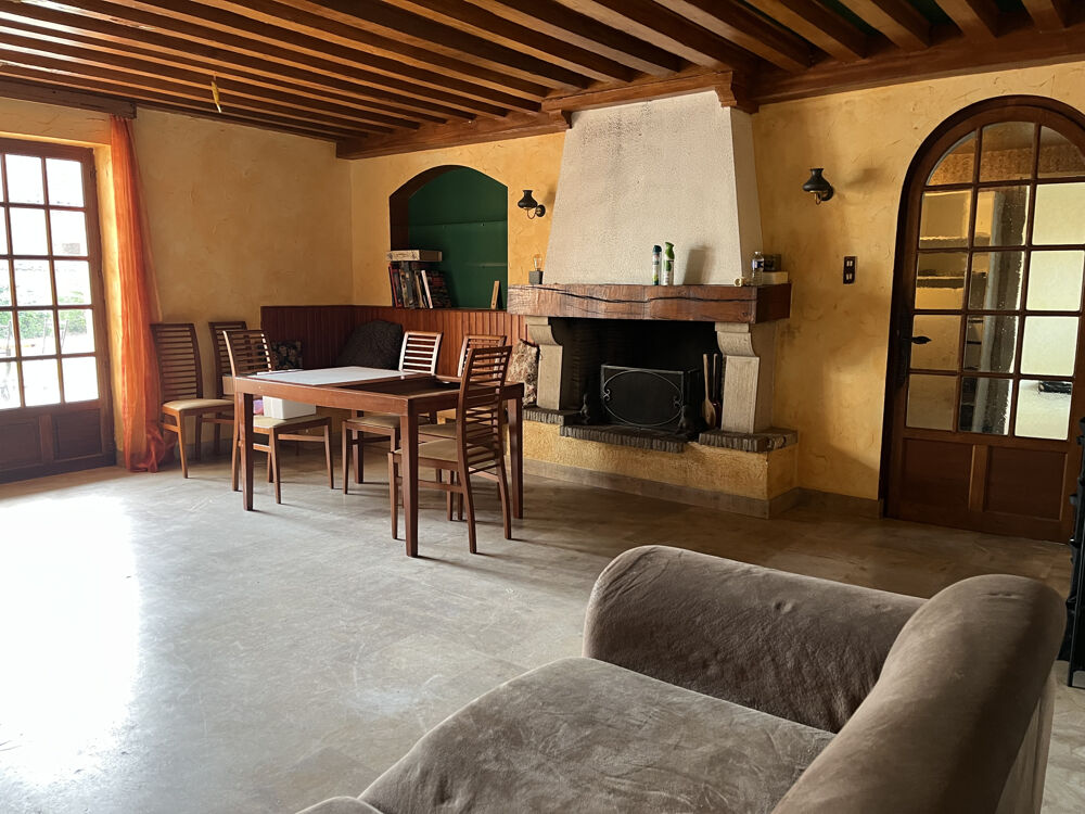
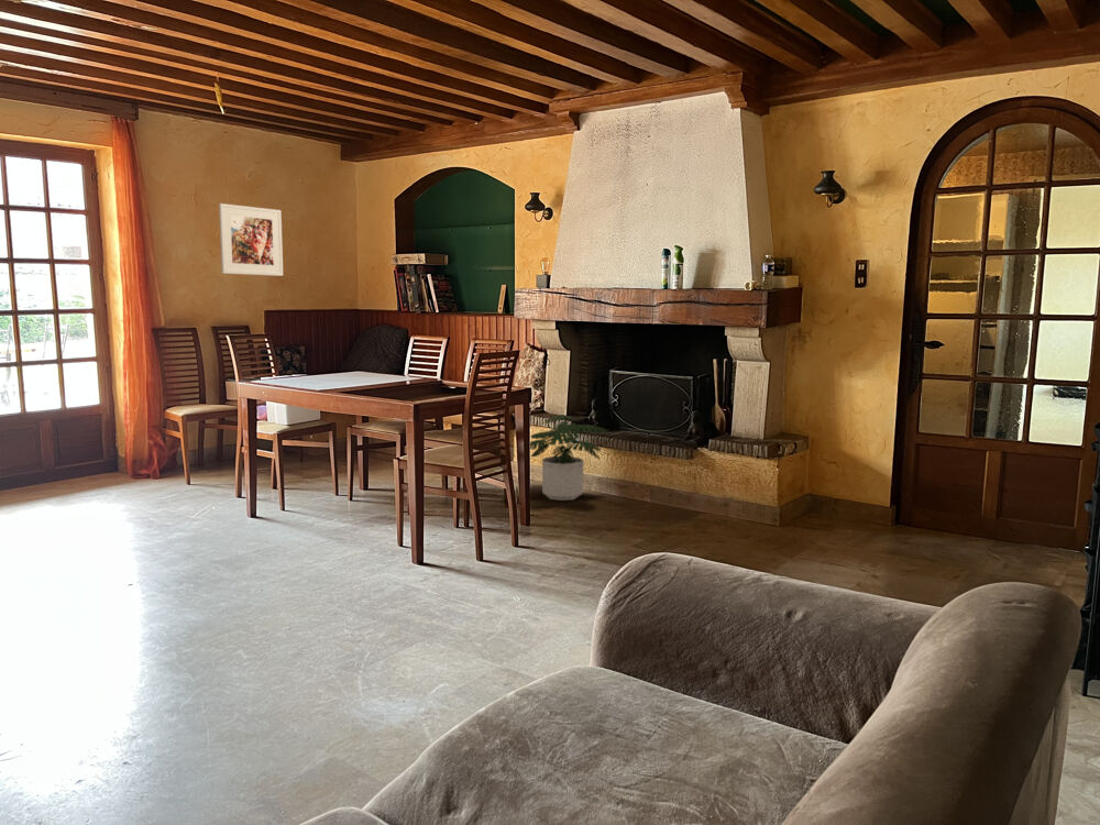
+ potted plant (563, 458)
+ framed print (252, 241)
